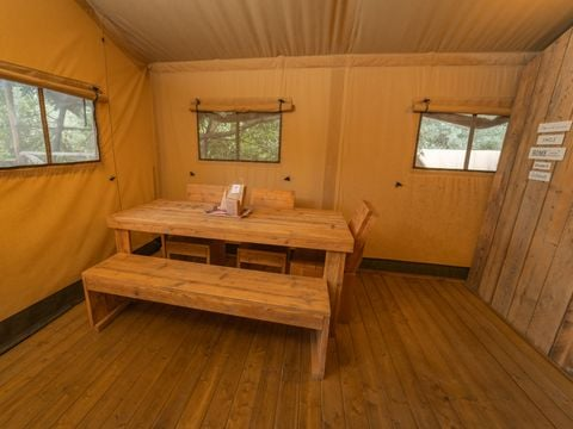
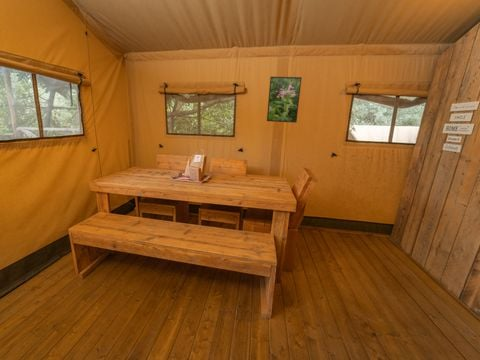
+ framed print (283, 99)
